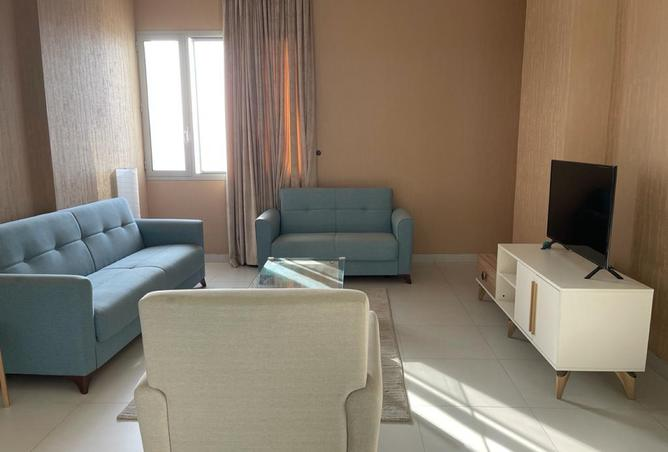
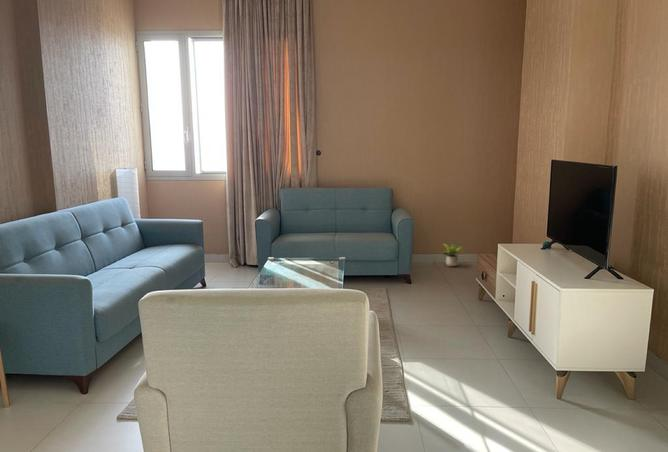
+ potted plant (451, 254)
